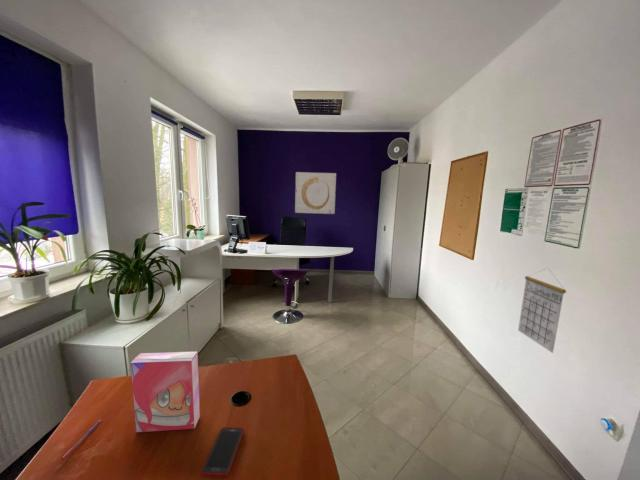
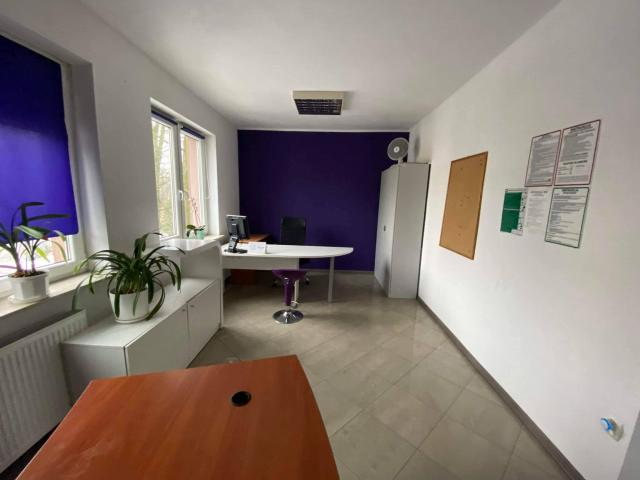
- calendar (540, 305)
- cell phone (224, 449)
- cereal box (167, 390)
- wall art (315, 193)
- pen (83, 437)
